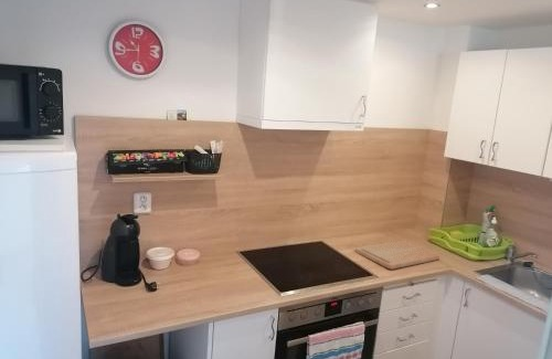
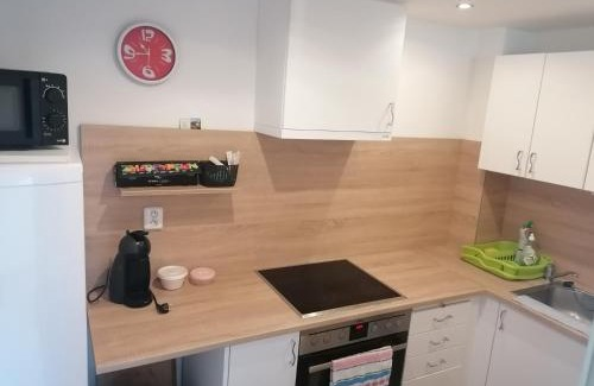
- cutting board (396, 253)
